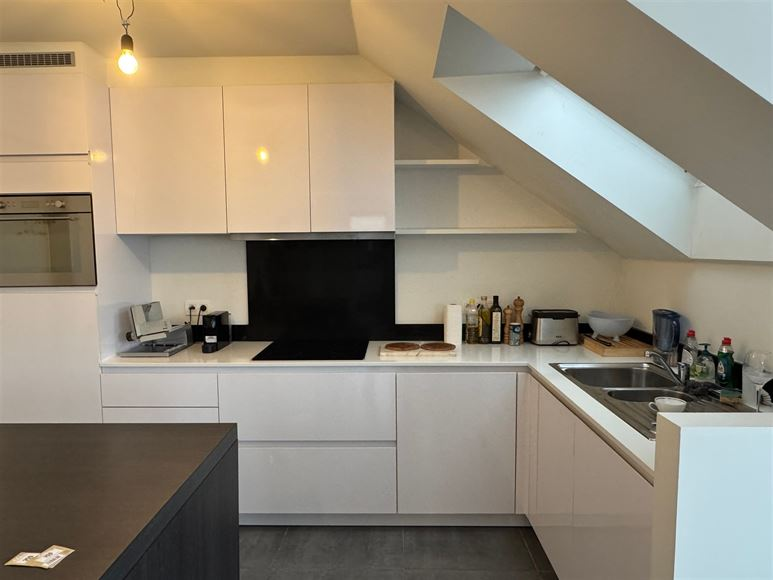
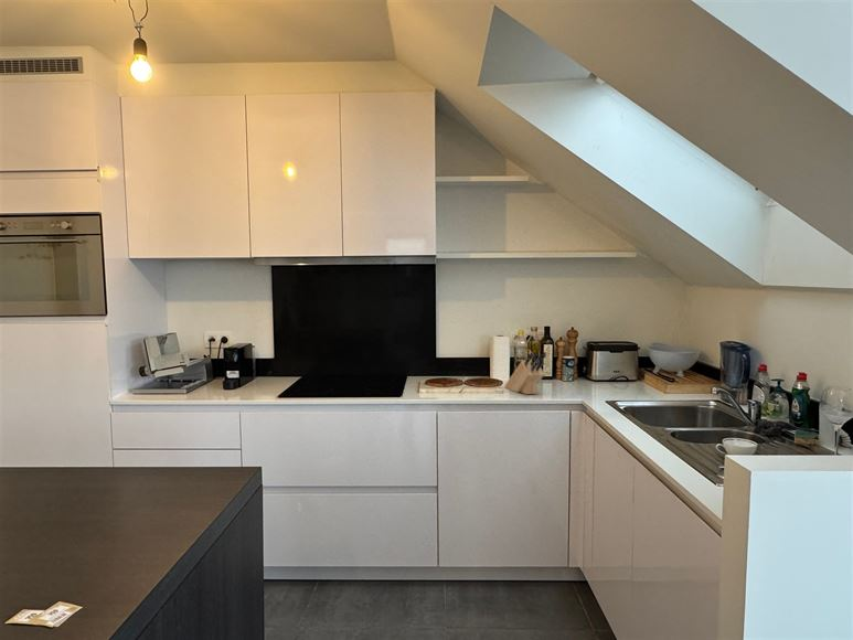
+ knife block (525, 370)
